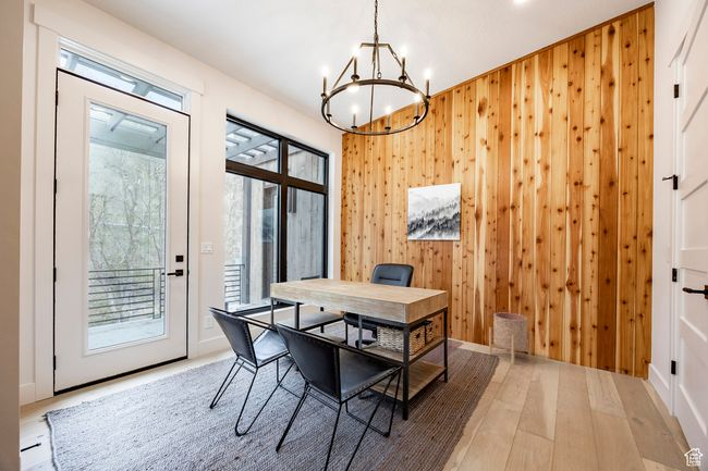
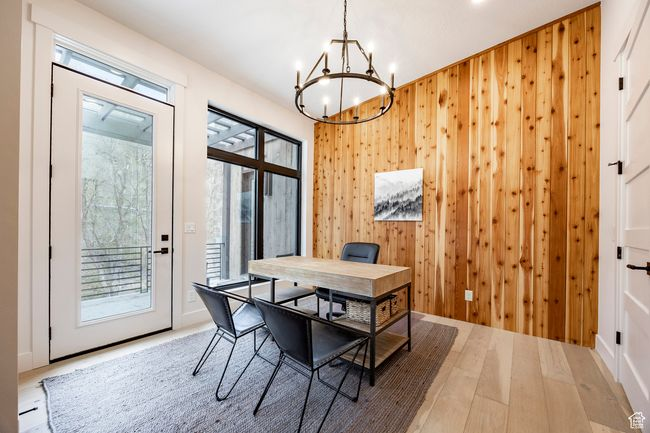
- planter (510, 336)
